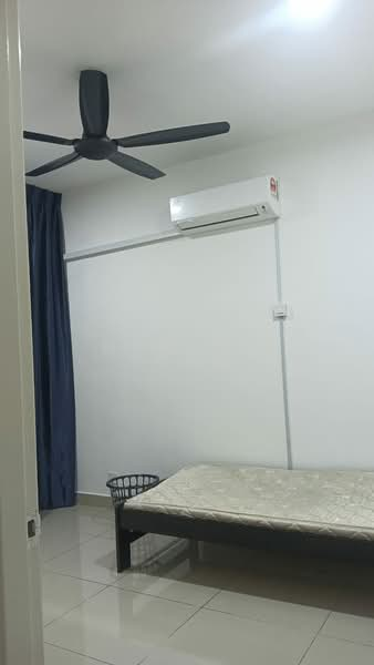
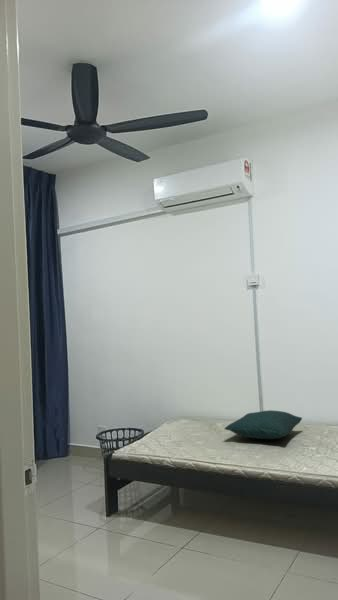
+ pillow (263, 424)
